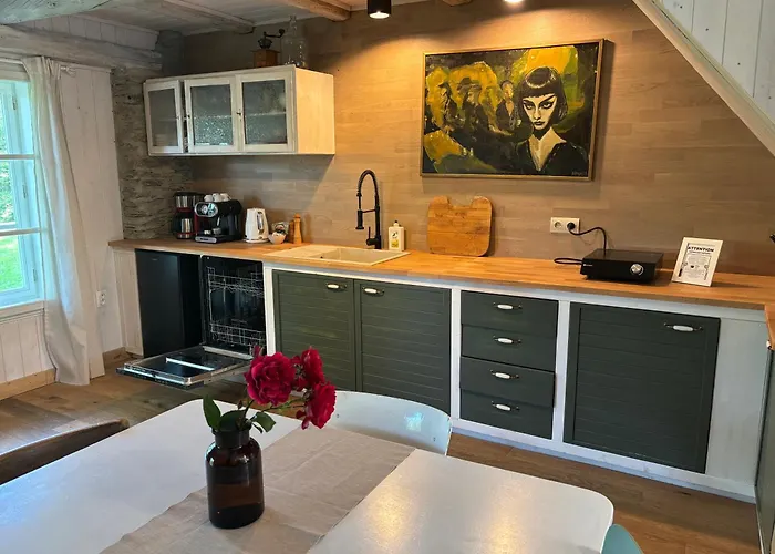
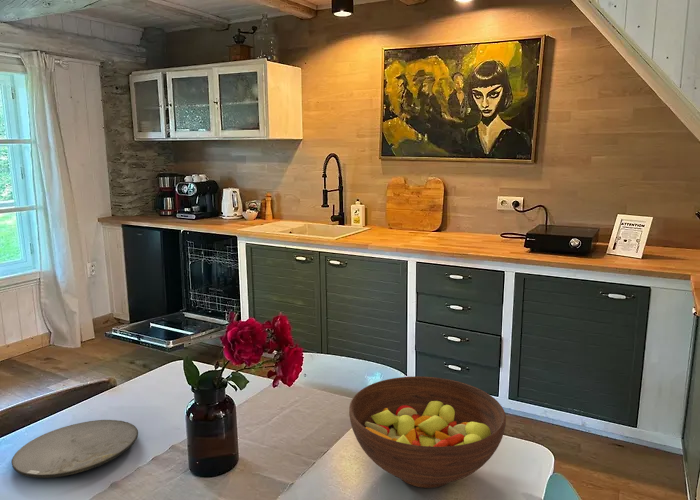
+ fruit bowl (425, 439)
+ plate (77, 445)
